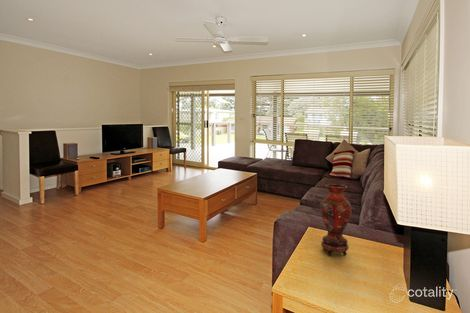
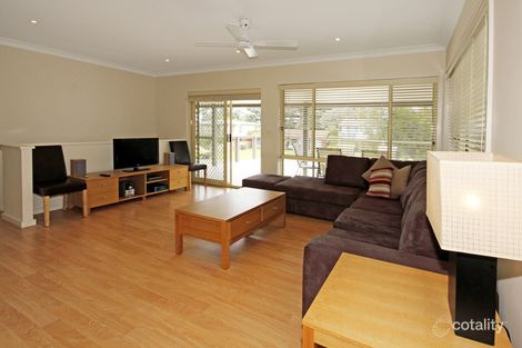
- vase (335, 219)
